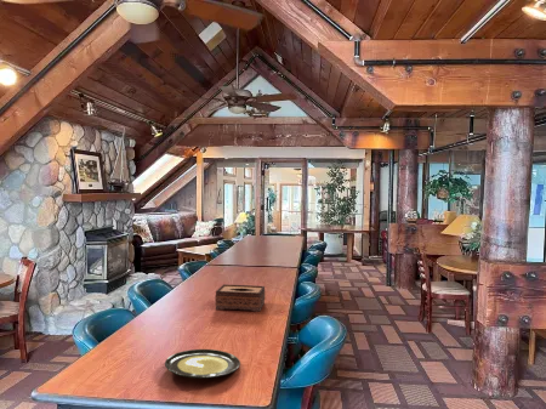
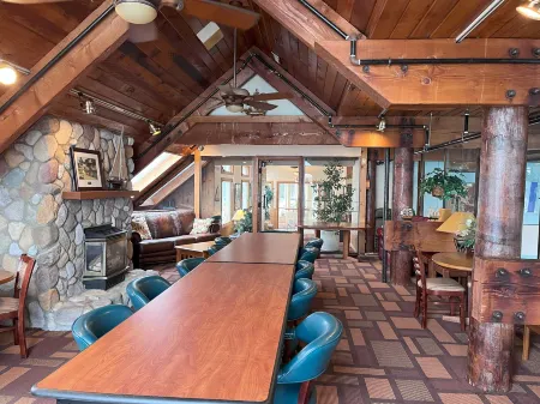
- tissue box (240, 297)
- plate (203, 363)
